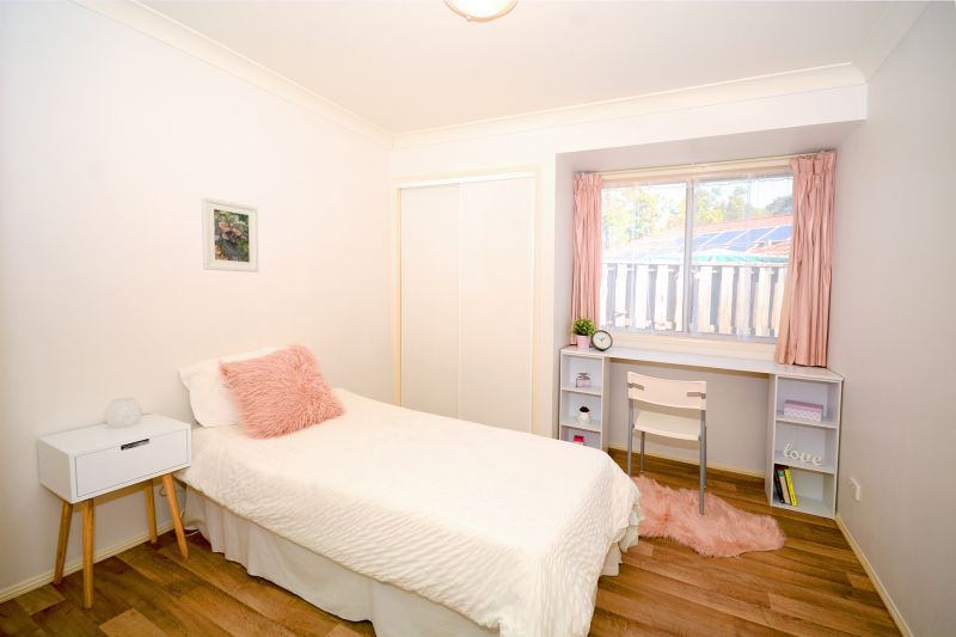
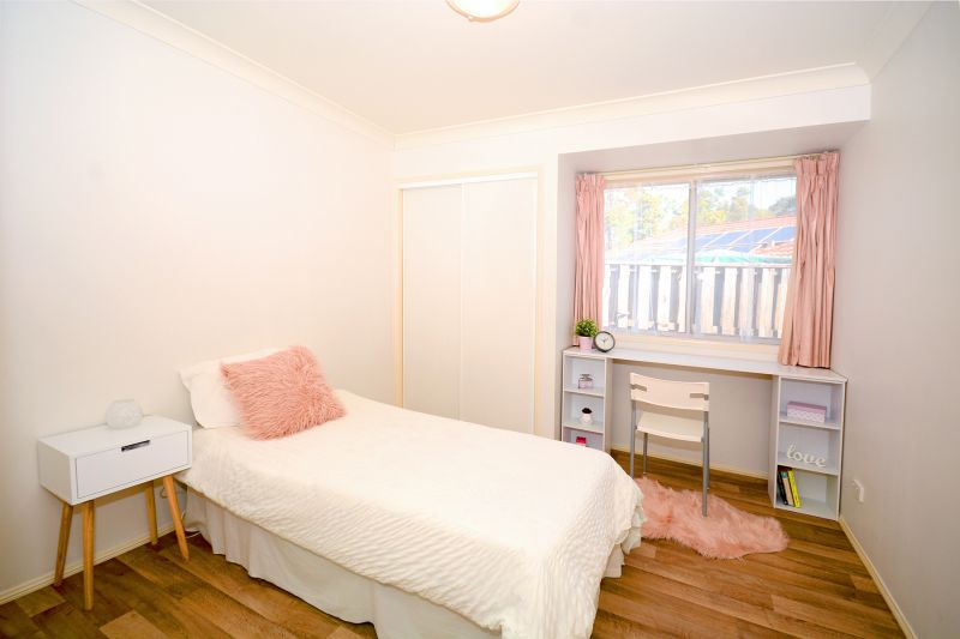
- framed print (231, 237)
